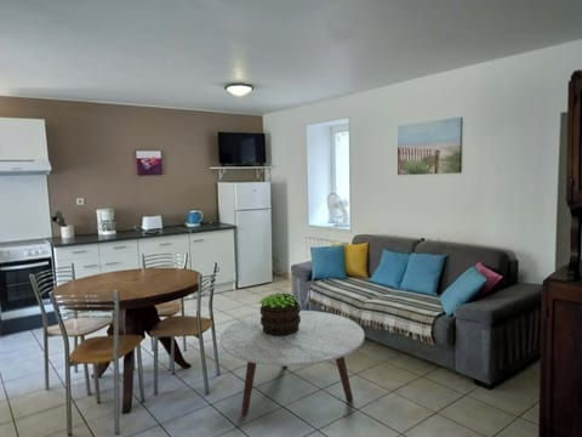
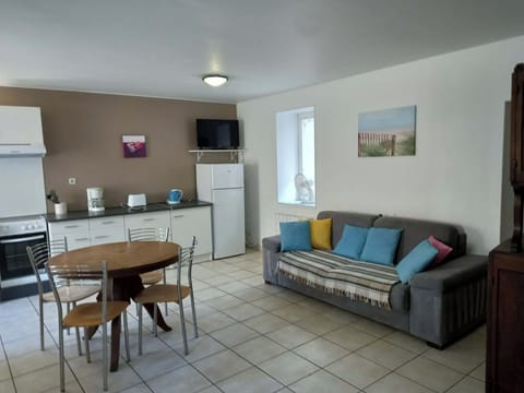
- potted plant (280, 311)
- coffee table (292, 362)
